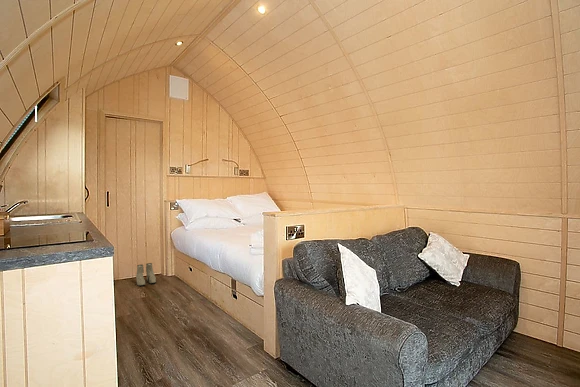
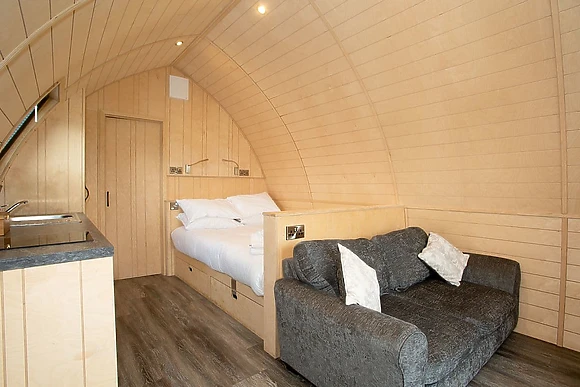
- boots (147, 273)
